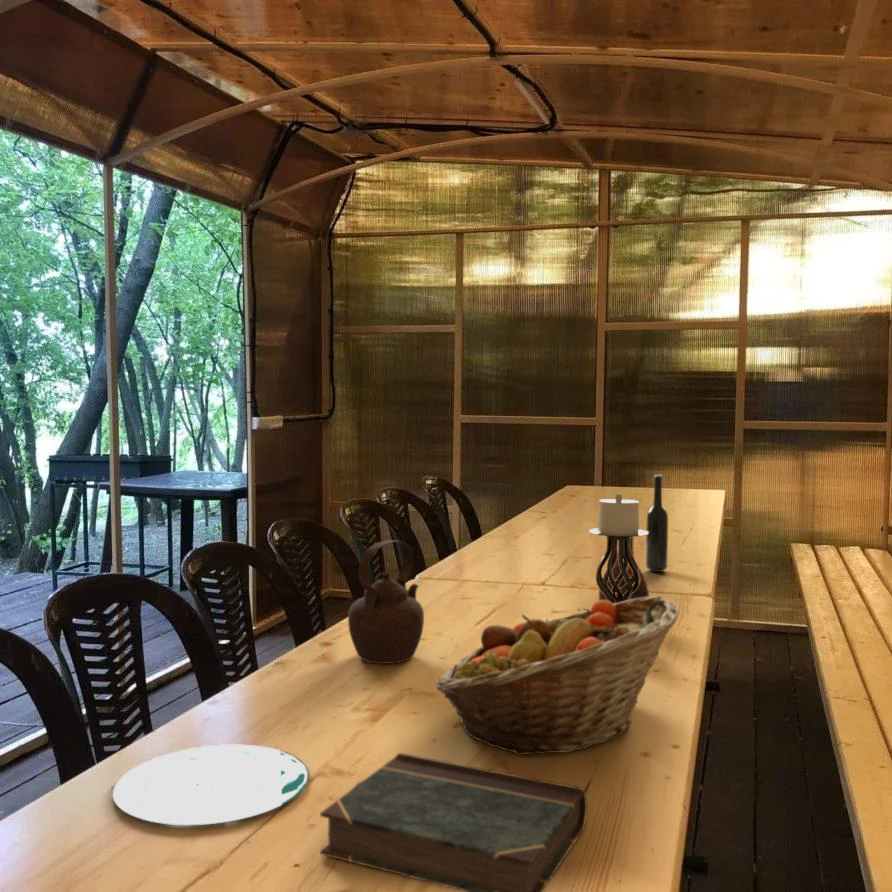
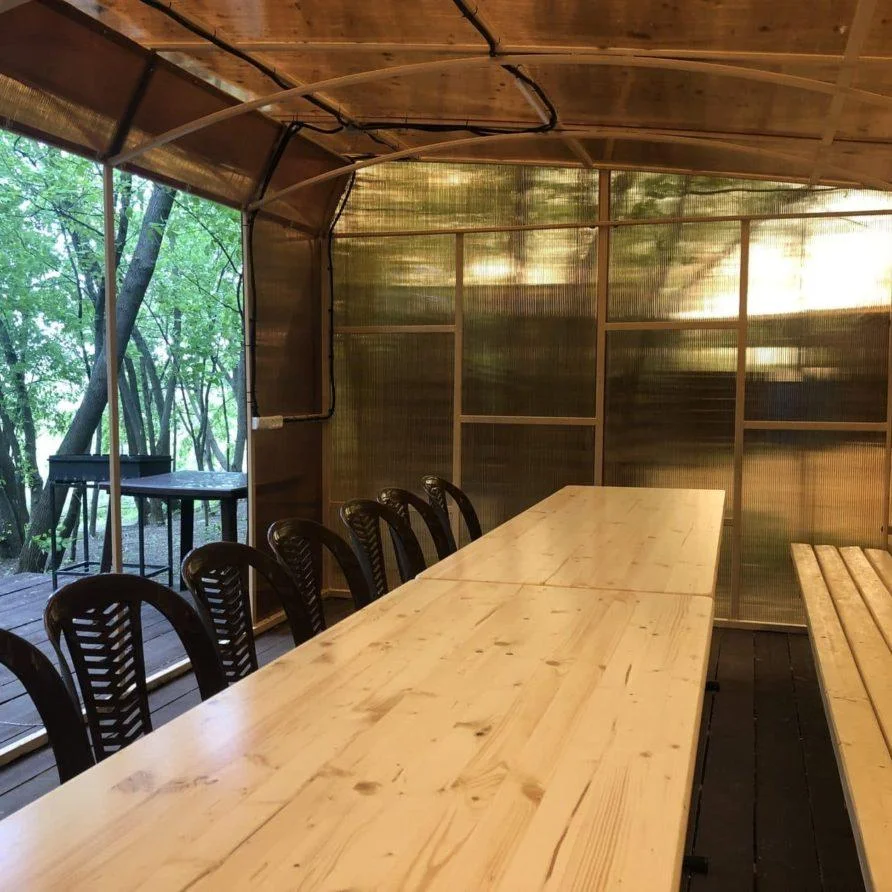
- book (458, 816)
- plate (213, 772)
- candle holder (619, 575)
- bottle (657, 523)
- teapot (391, 597)
- fruit basket (560, 662)
- vase (603, 576)
